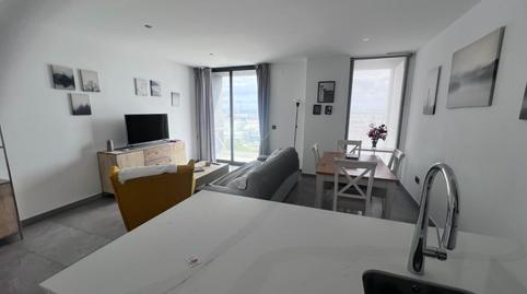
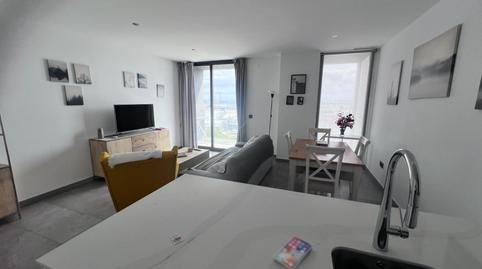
+ smartphone (293, 251)
